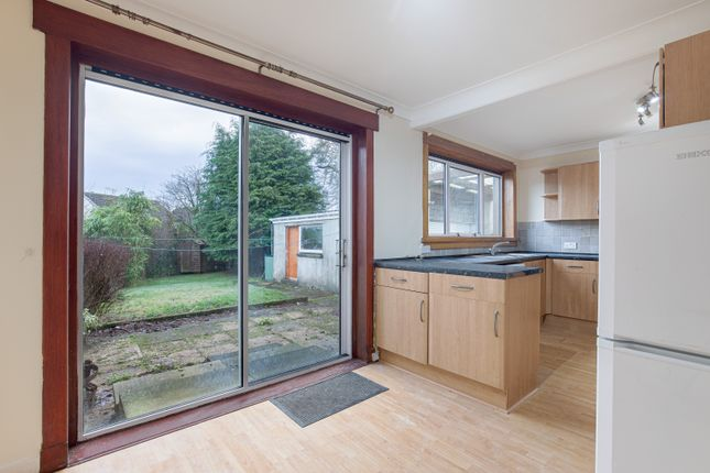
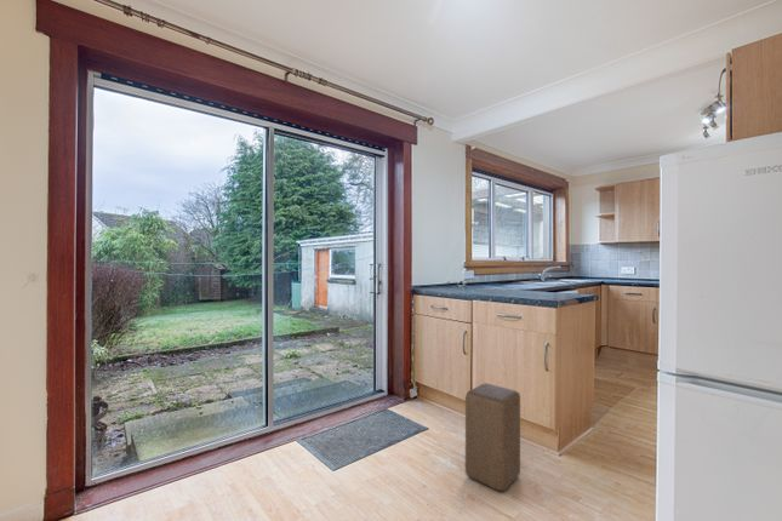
+ stool (492, 433)
